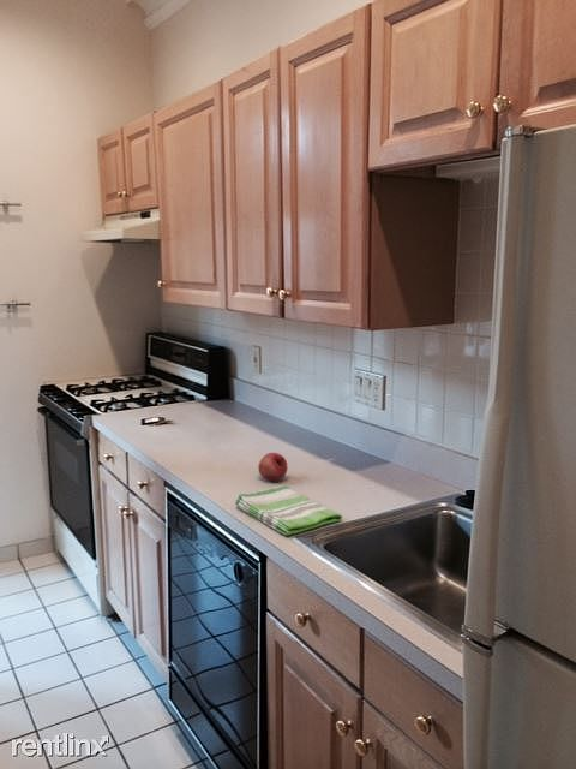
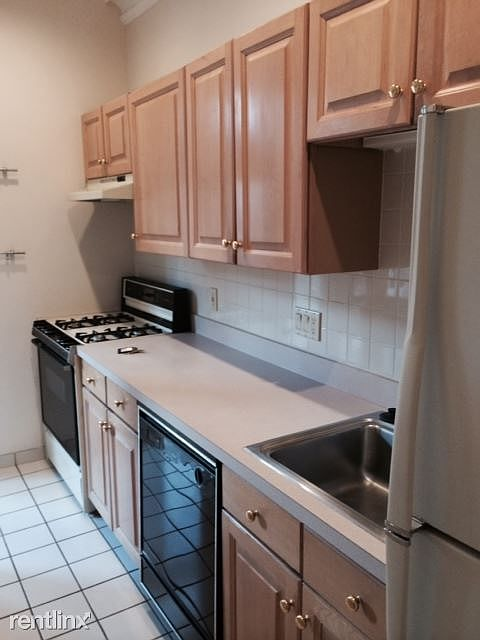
- dish towel (287, 507)
- fruit (272, 466)
